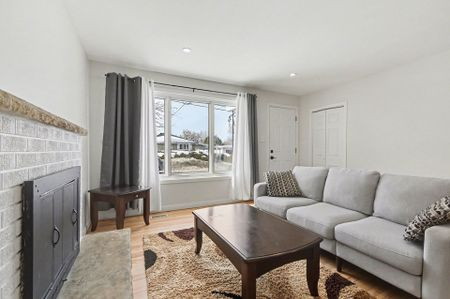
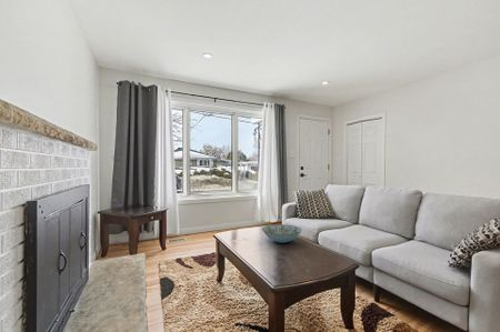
+ decorative bowl (281, 234)
